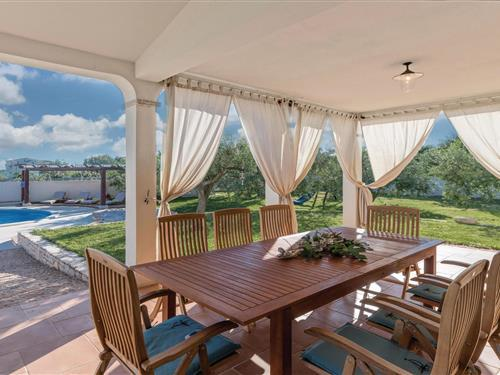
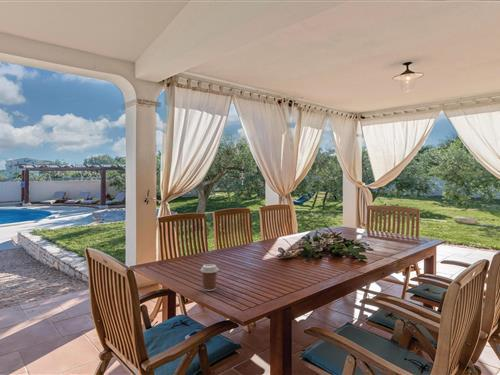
+ coffee cup (209, 277)
